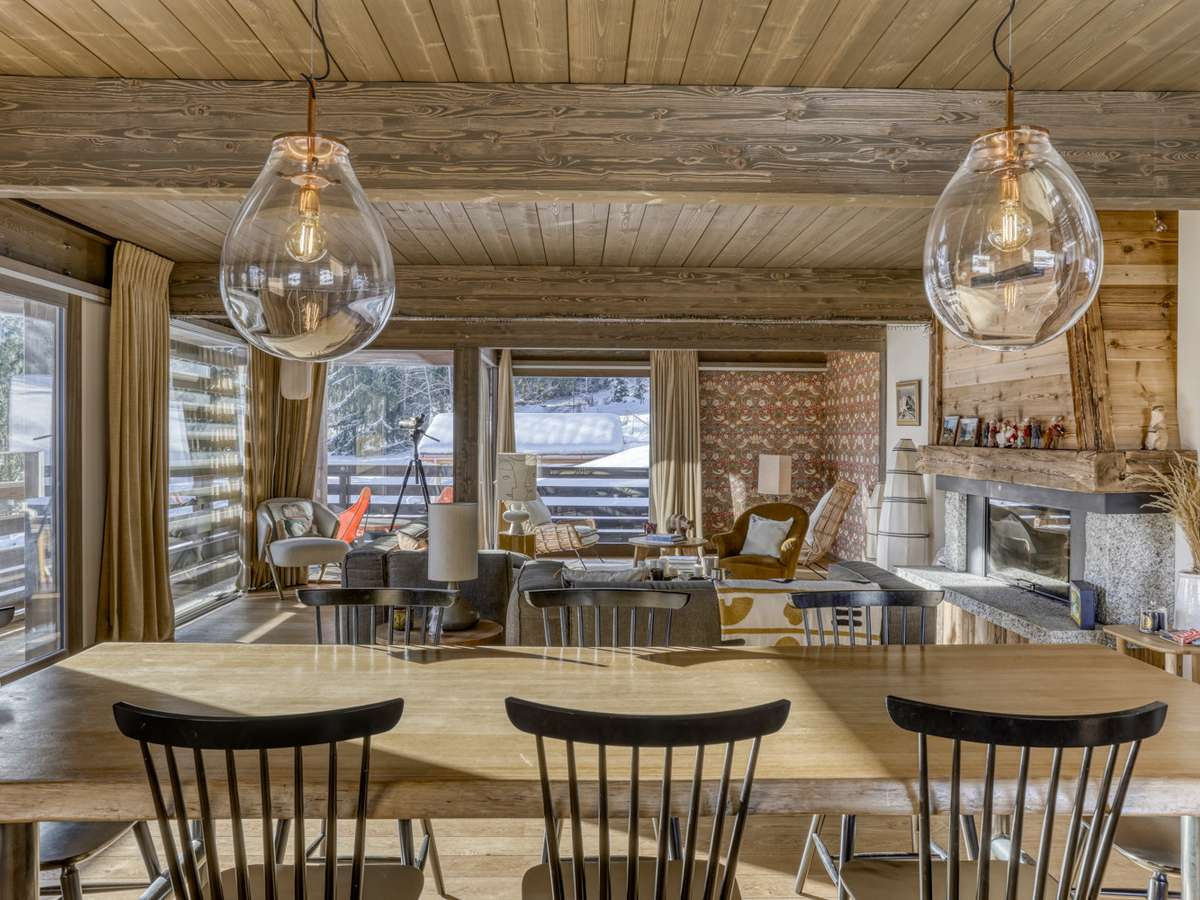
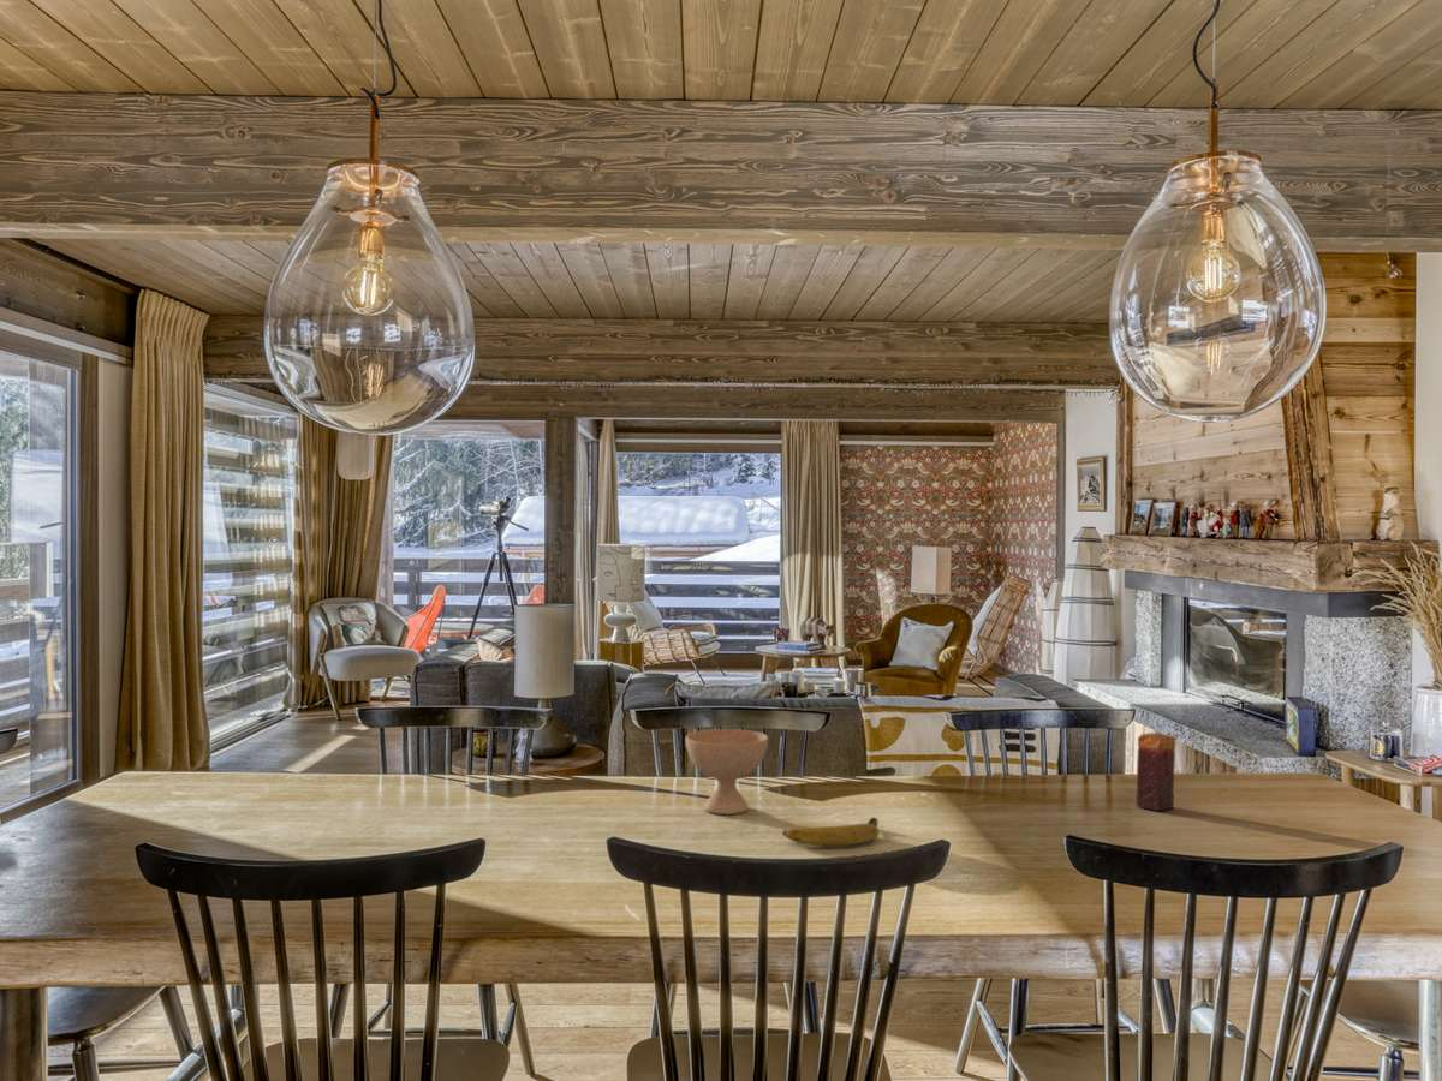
+ fruit (833, 828)
+ bowl (726, 772)
+ candle (1155, 770)
